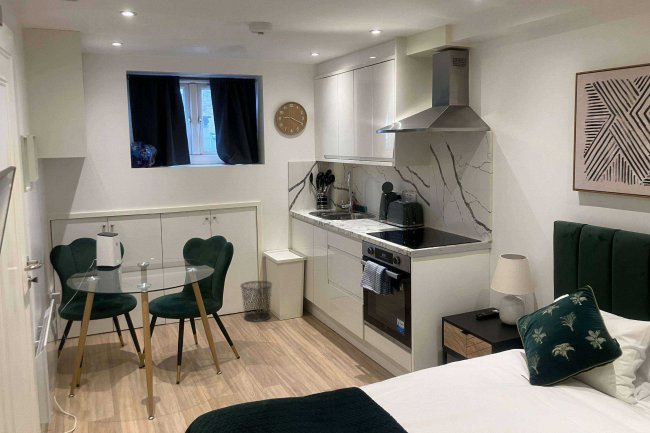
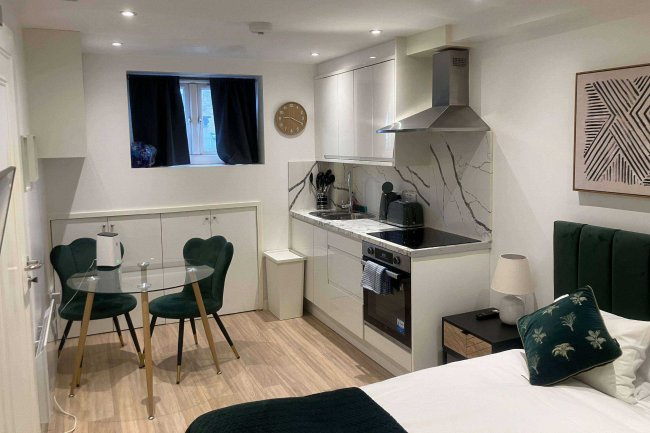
- waste bin (257, 300)
